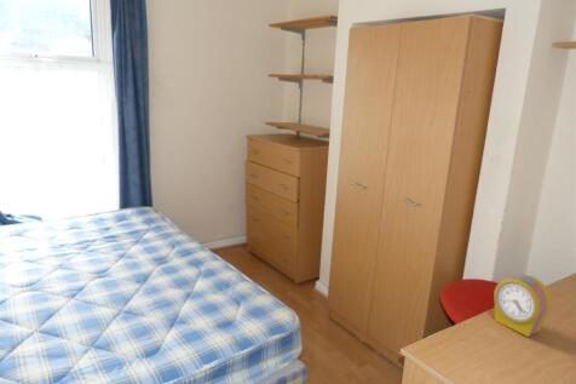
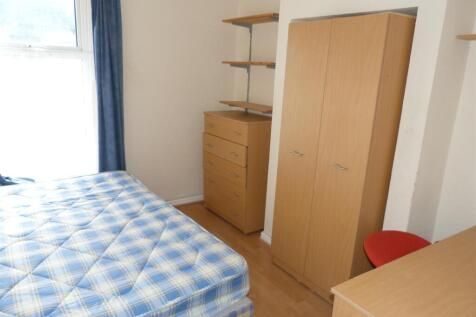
- alarm clock (520, 300)
